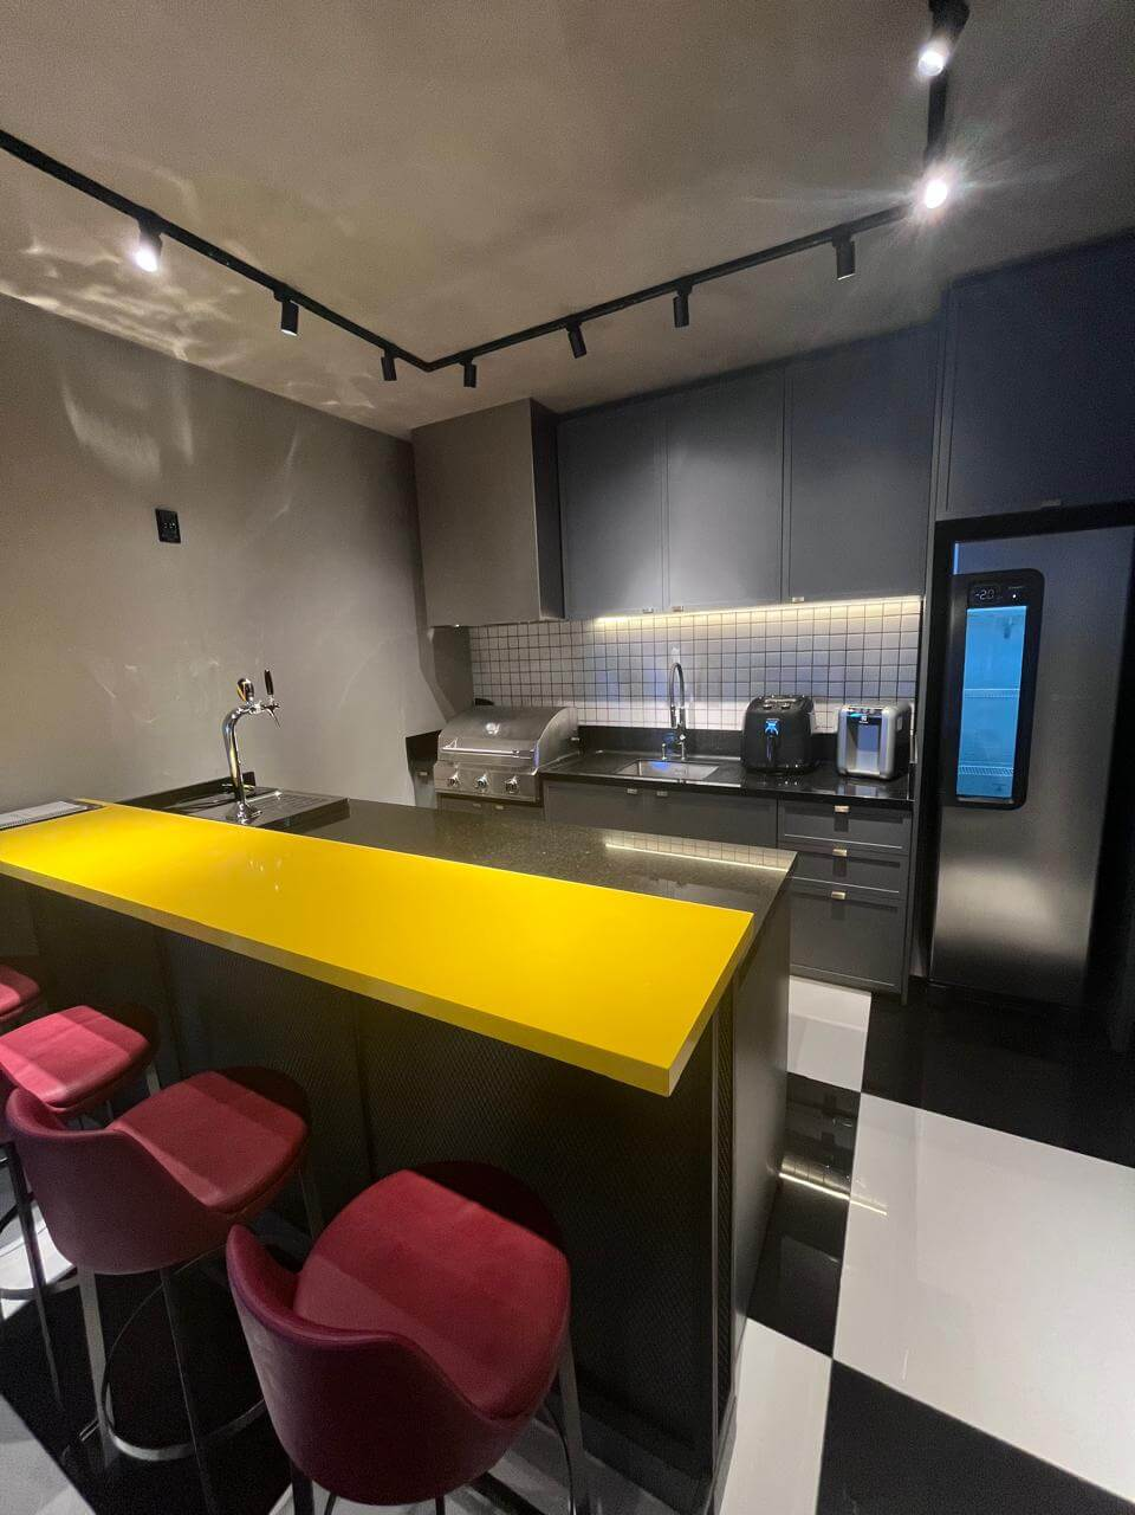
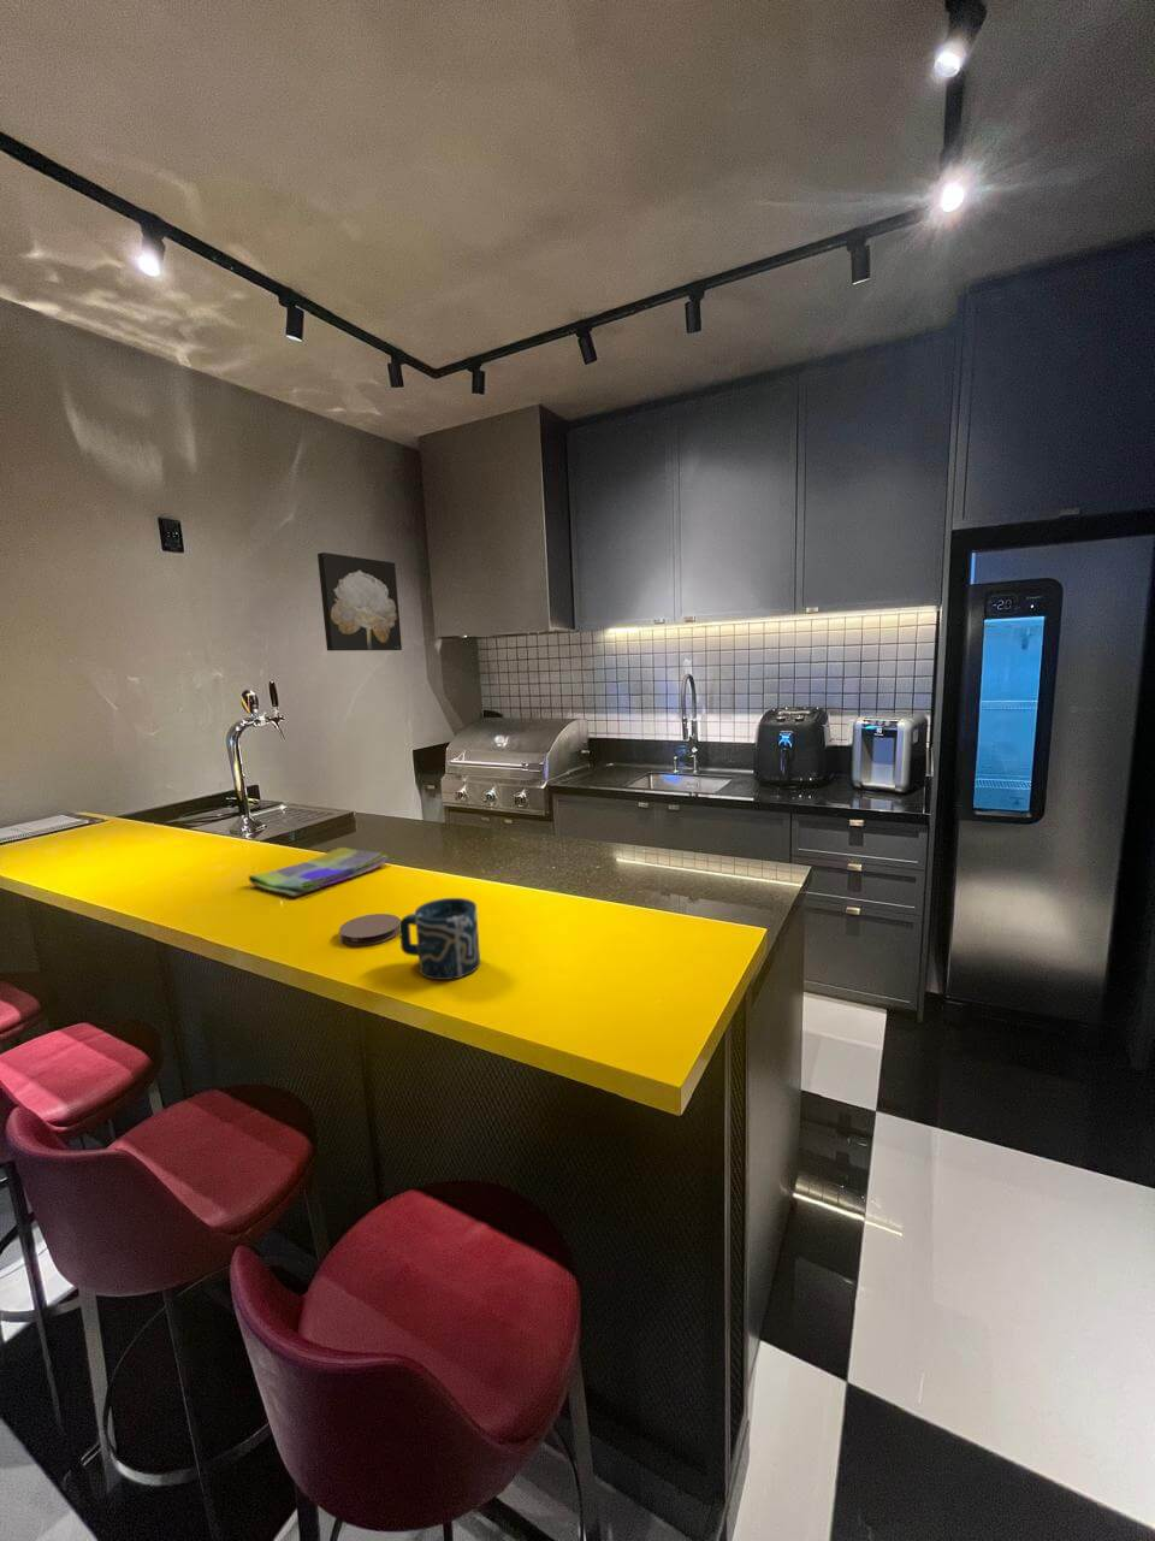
+ cup (438, 936)
+ coaster (370, 928)
+ dish towel (320, 868)
+ wall art (362, 604)
